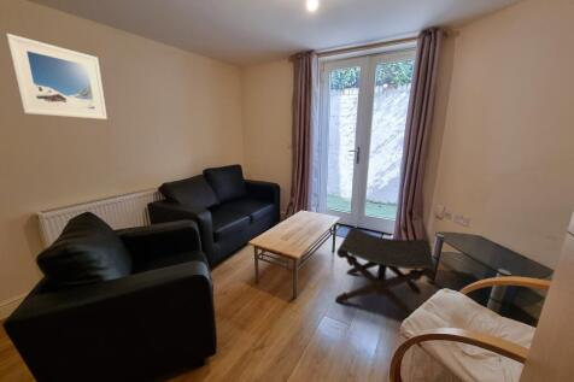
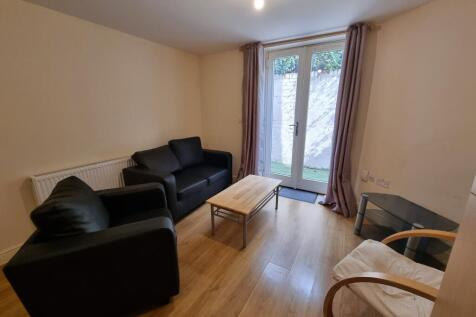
- footstool (381, 270)
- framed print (64, 82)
